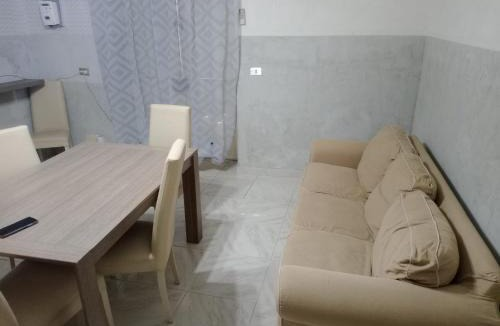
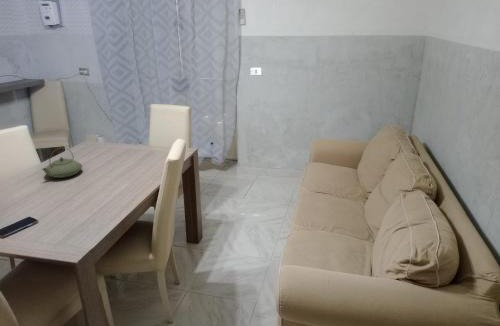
+ teapot (59, 161)
